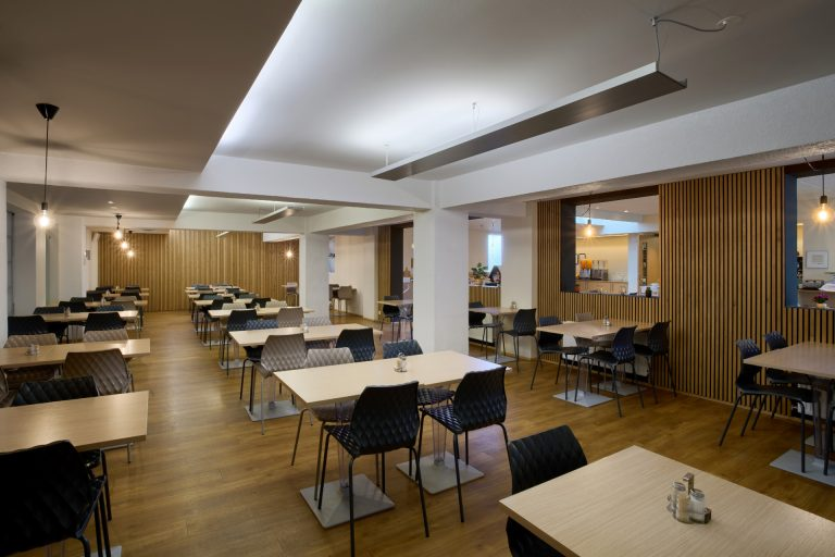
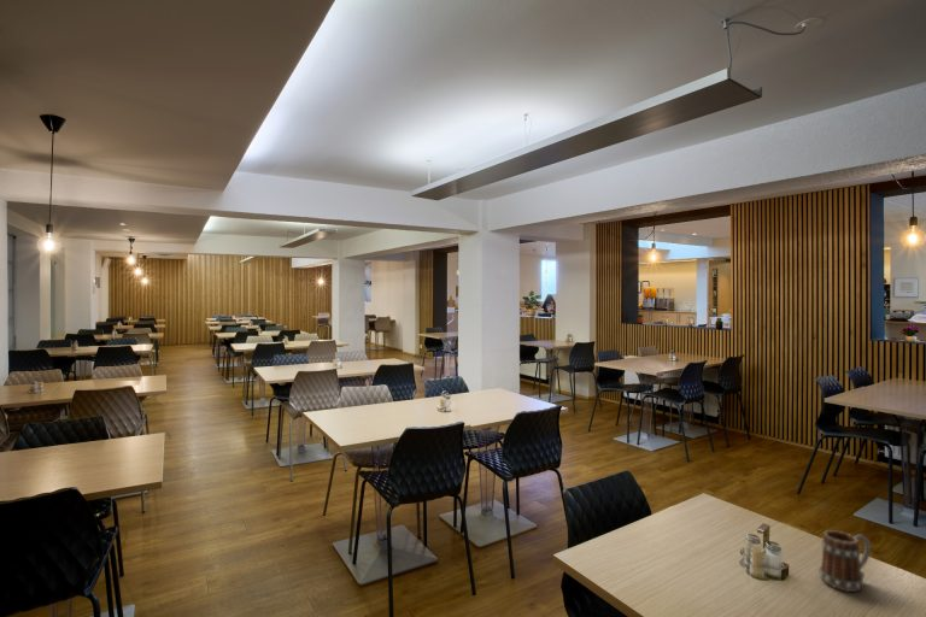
+ mug (846, 558)
